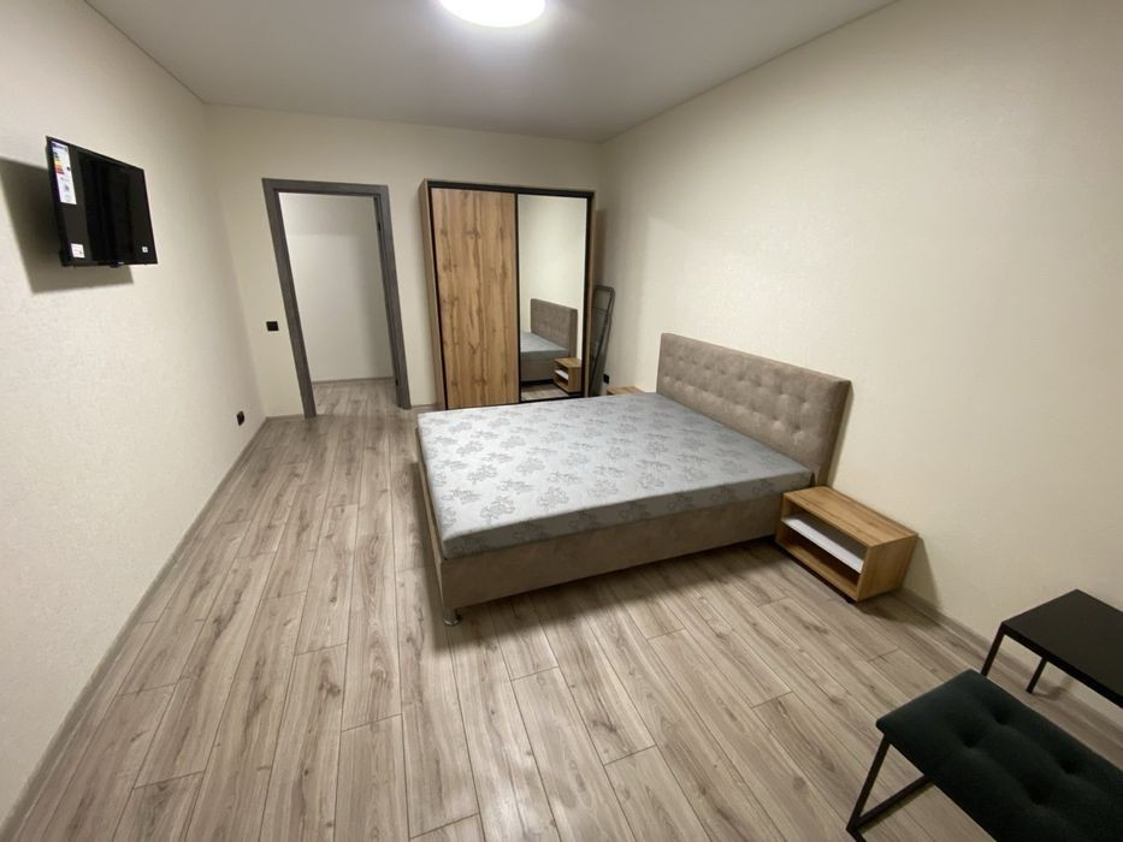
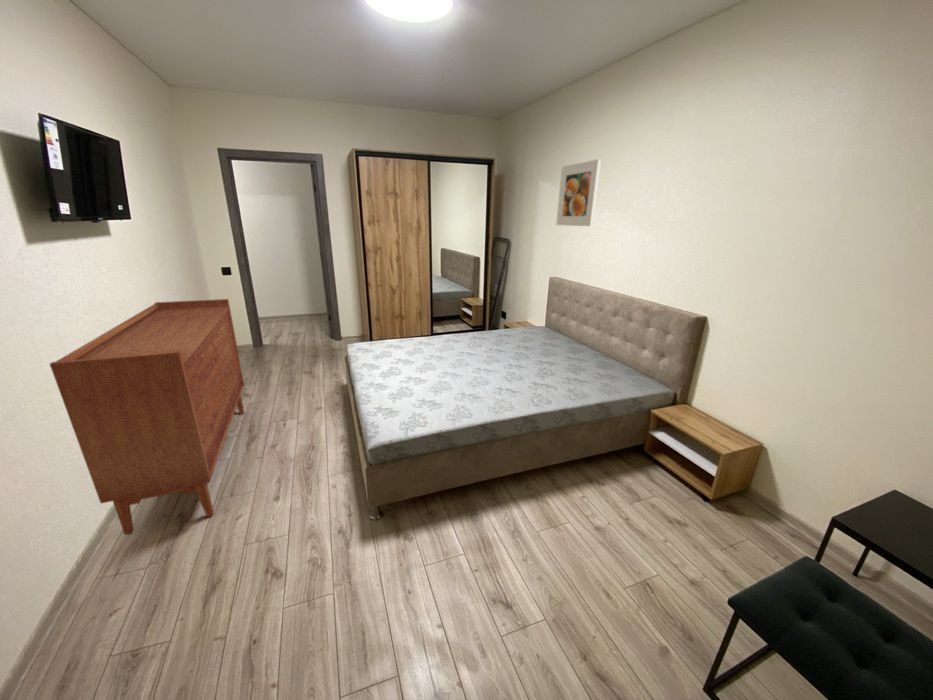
+ sideboard (183, 395)
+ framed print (576, 195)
